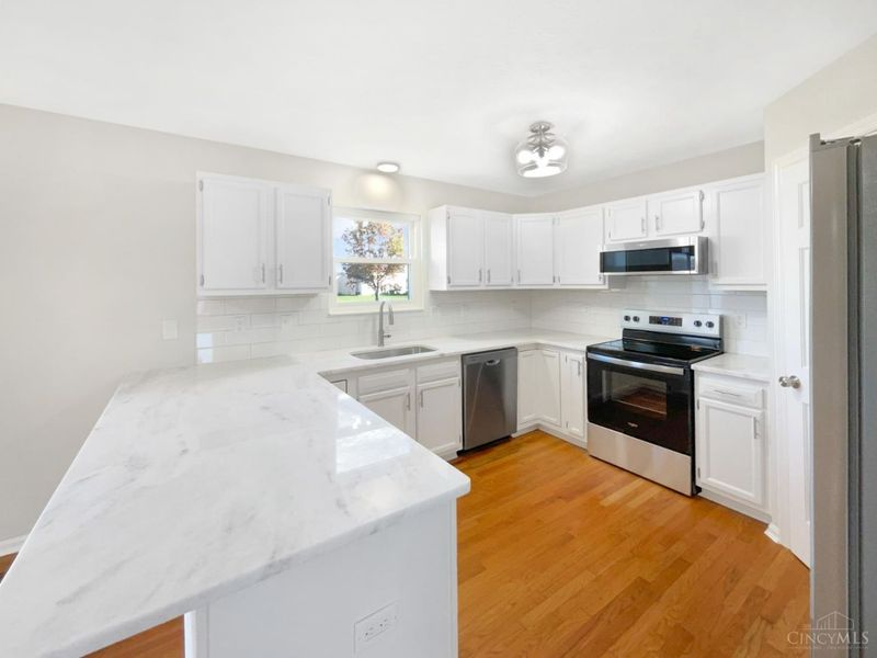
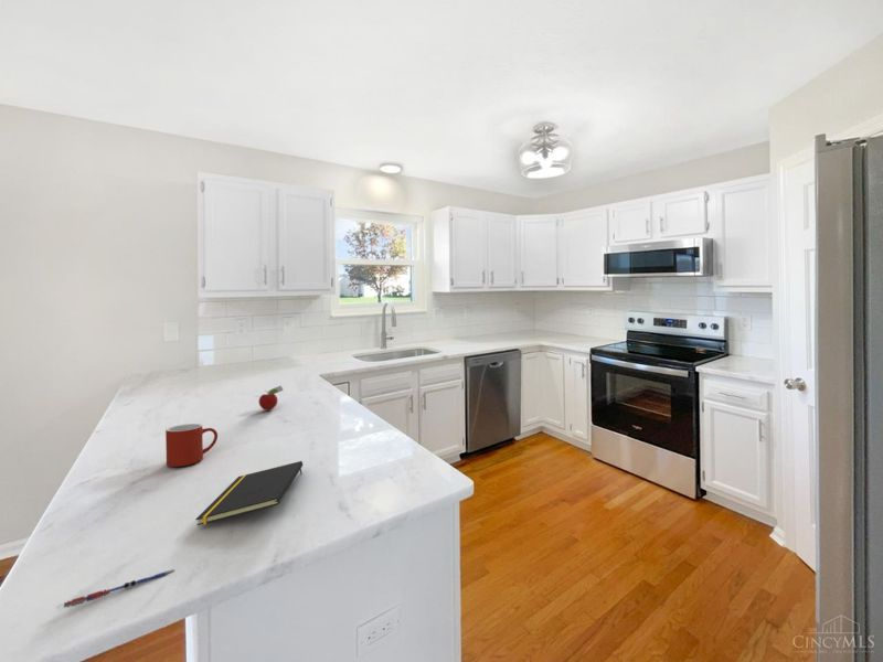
+ fruit (270, 397)
+ notepad (256, 489)
+ mug (192, 442)
+ pen (123, 586)
